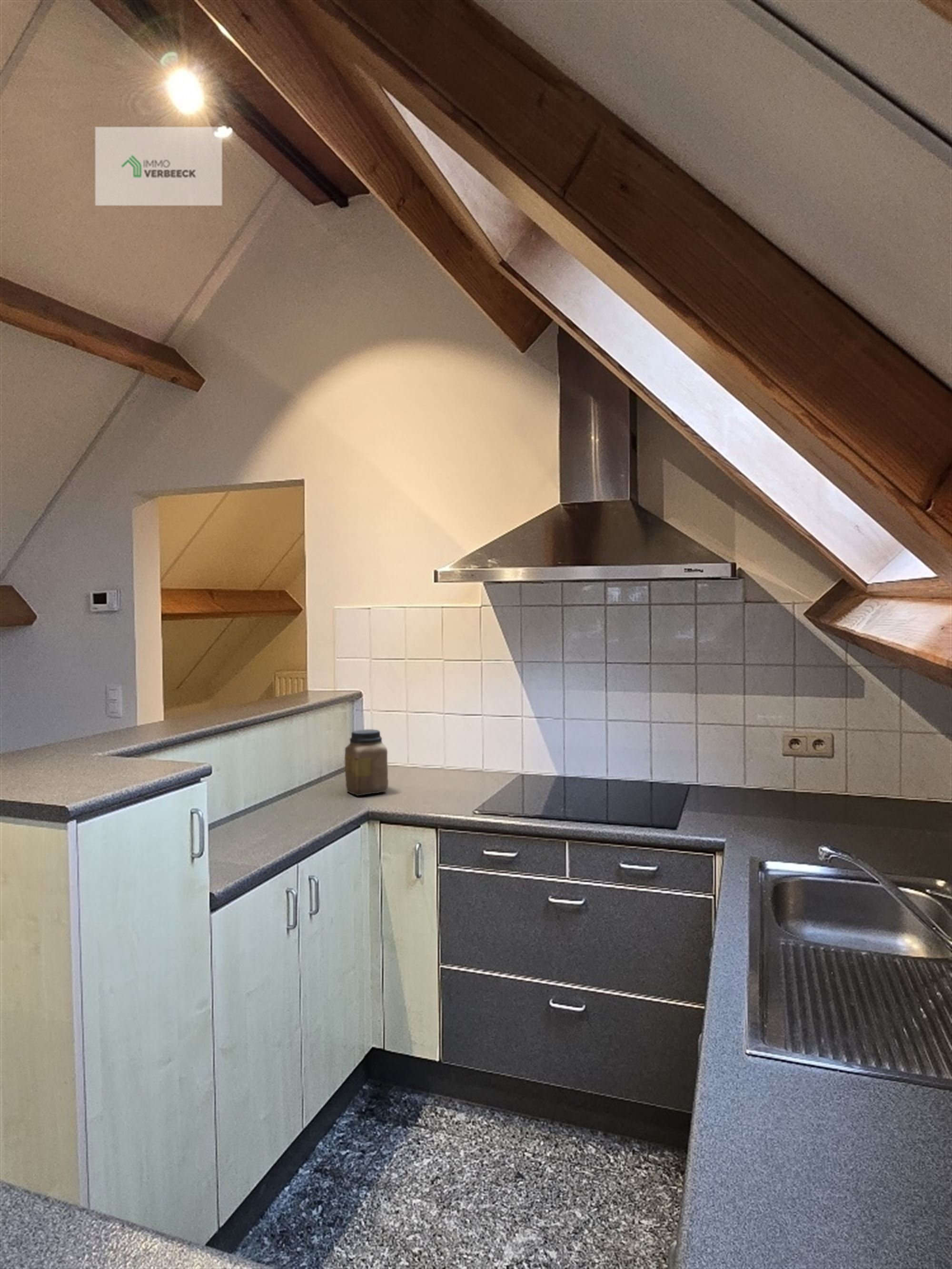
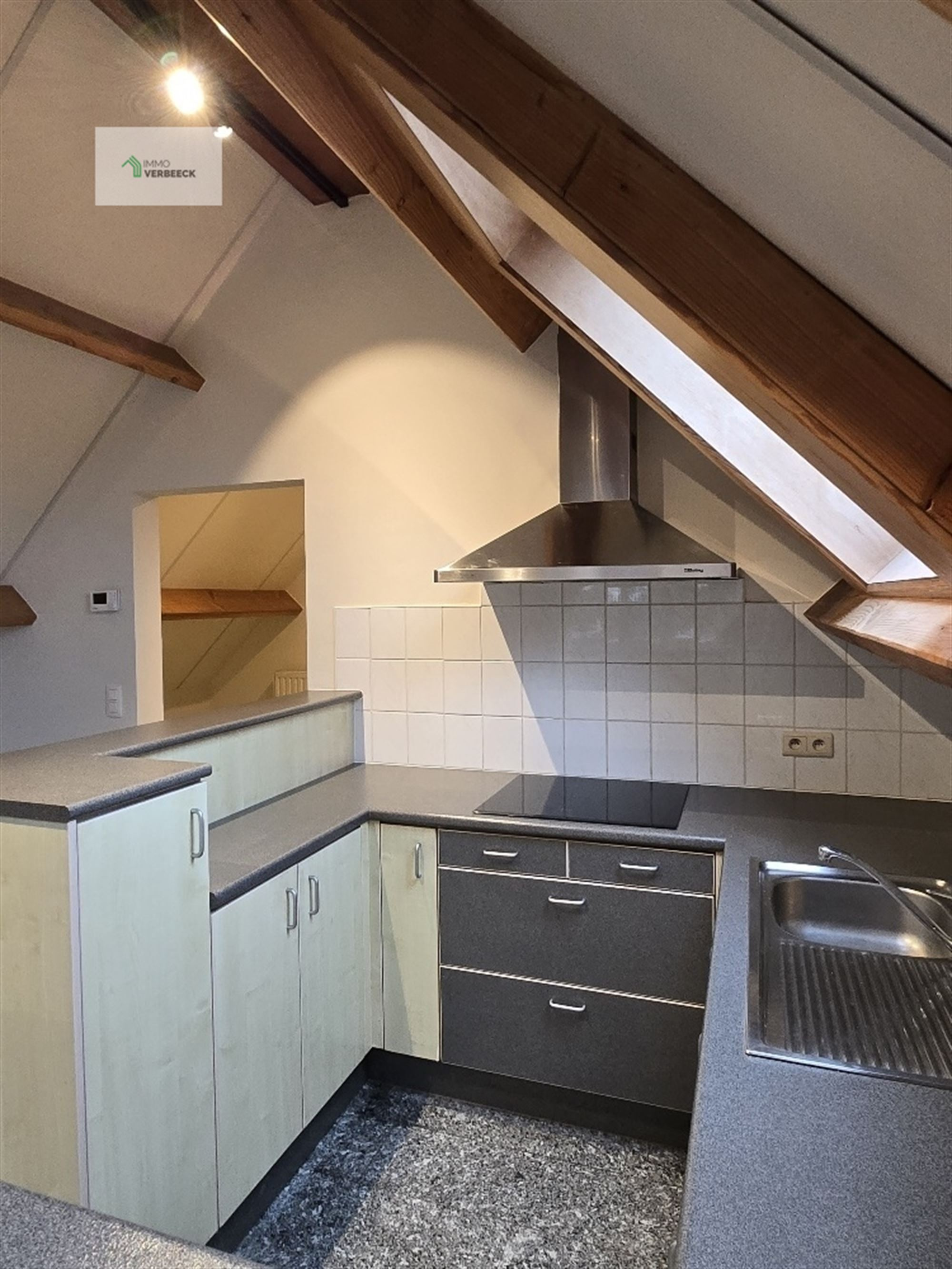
- jar (366, 761)
